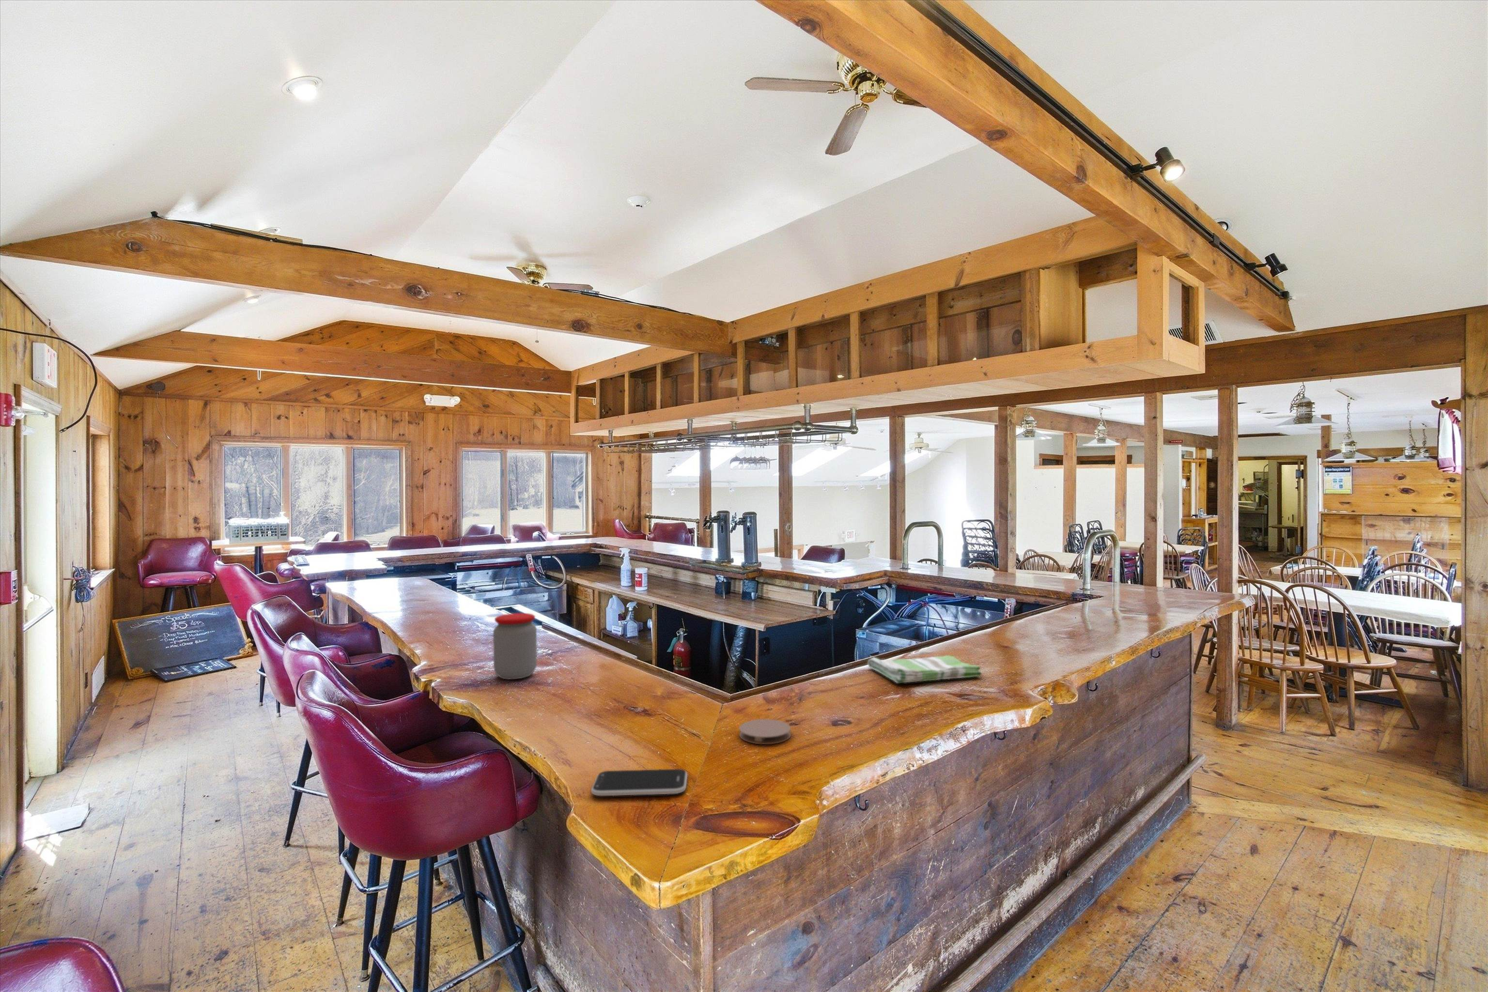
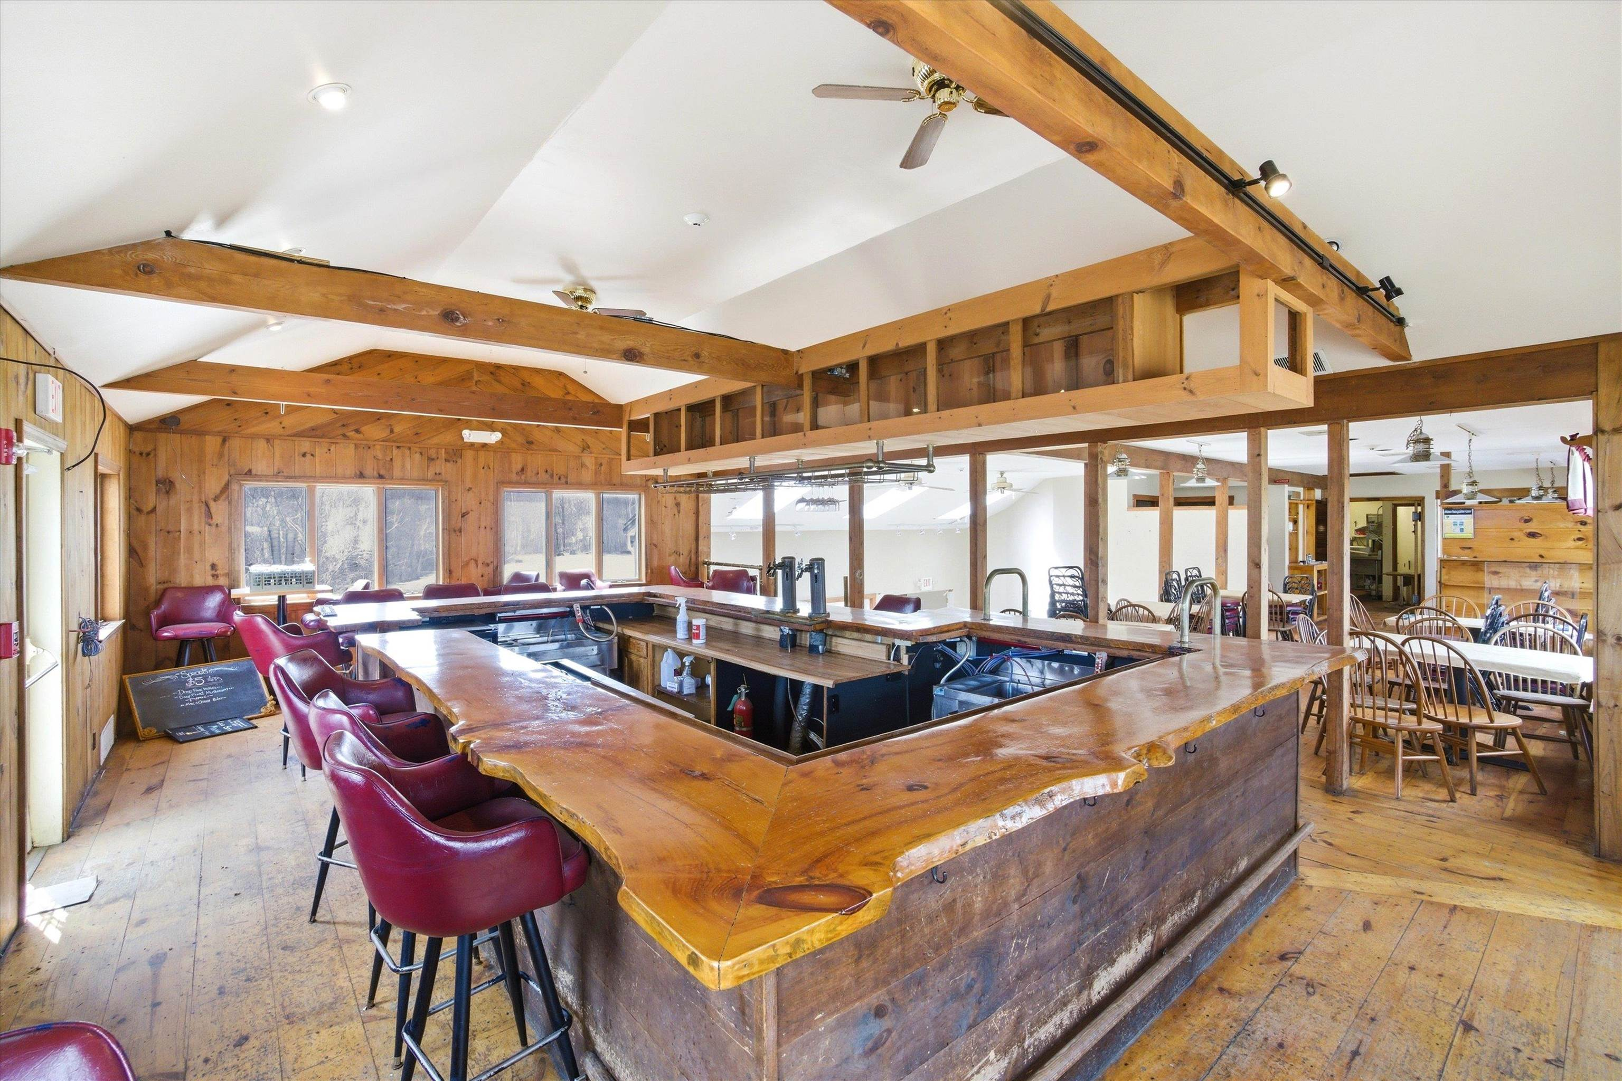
- jar (515, 645)
- coaster (765, 731)
- smartphone (640, 783)
- dish towel (922, 665)
